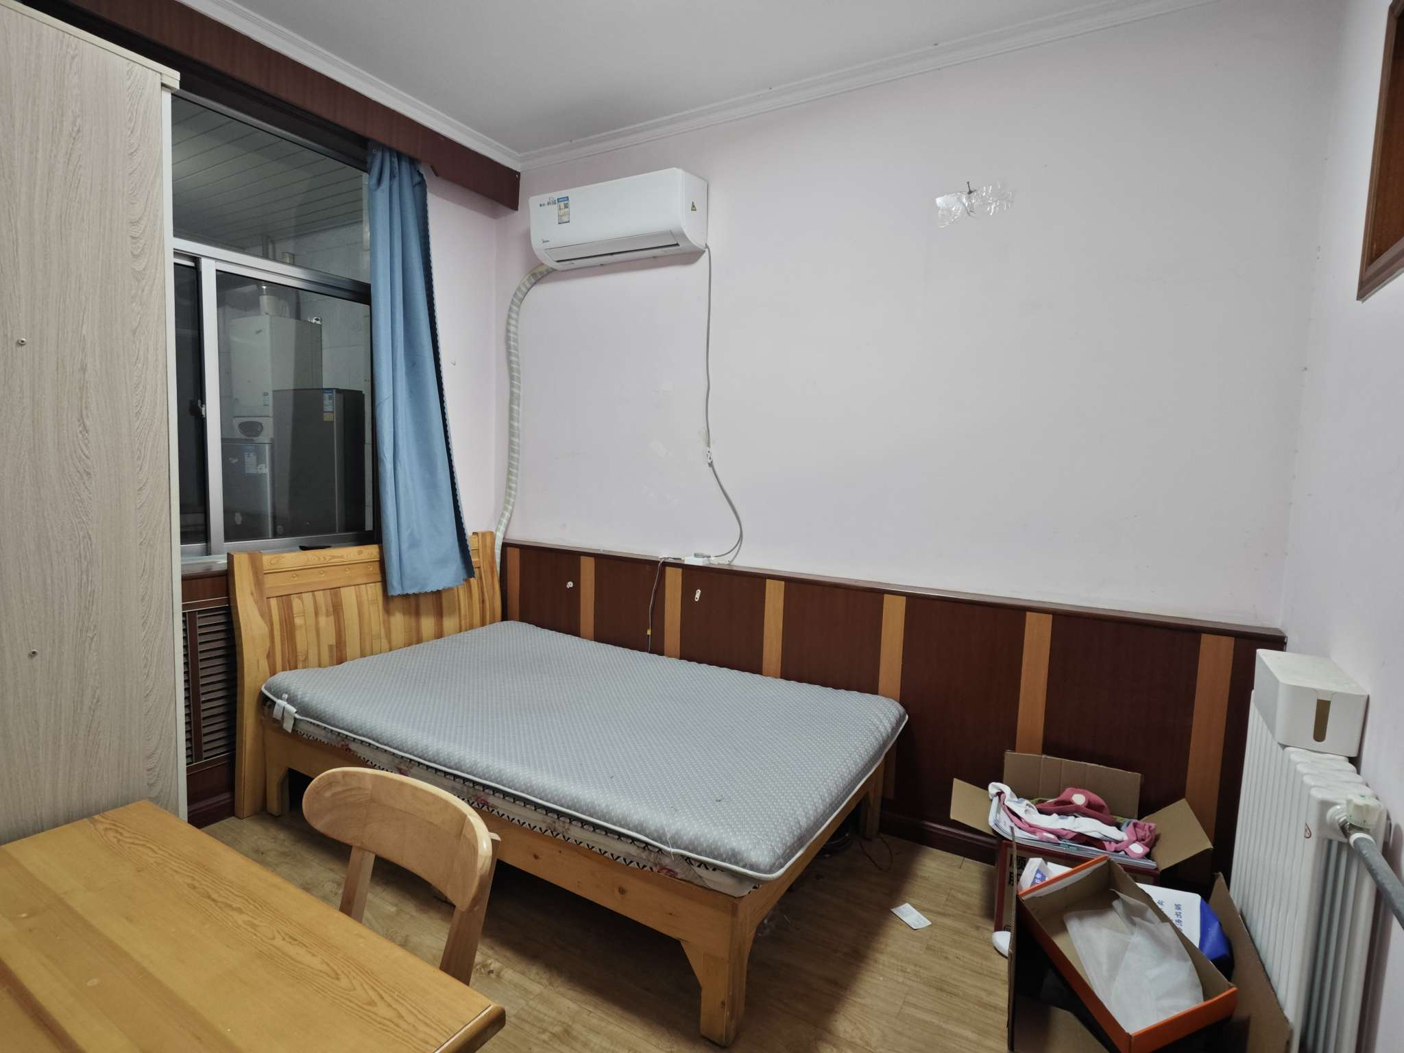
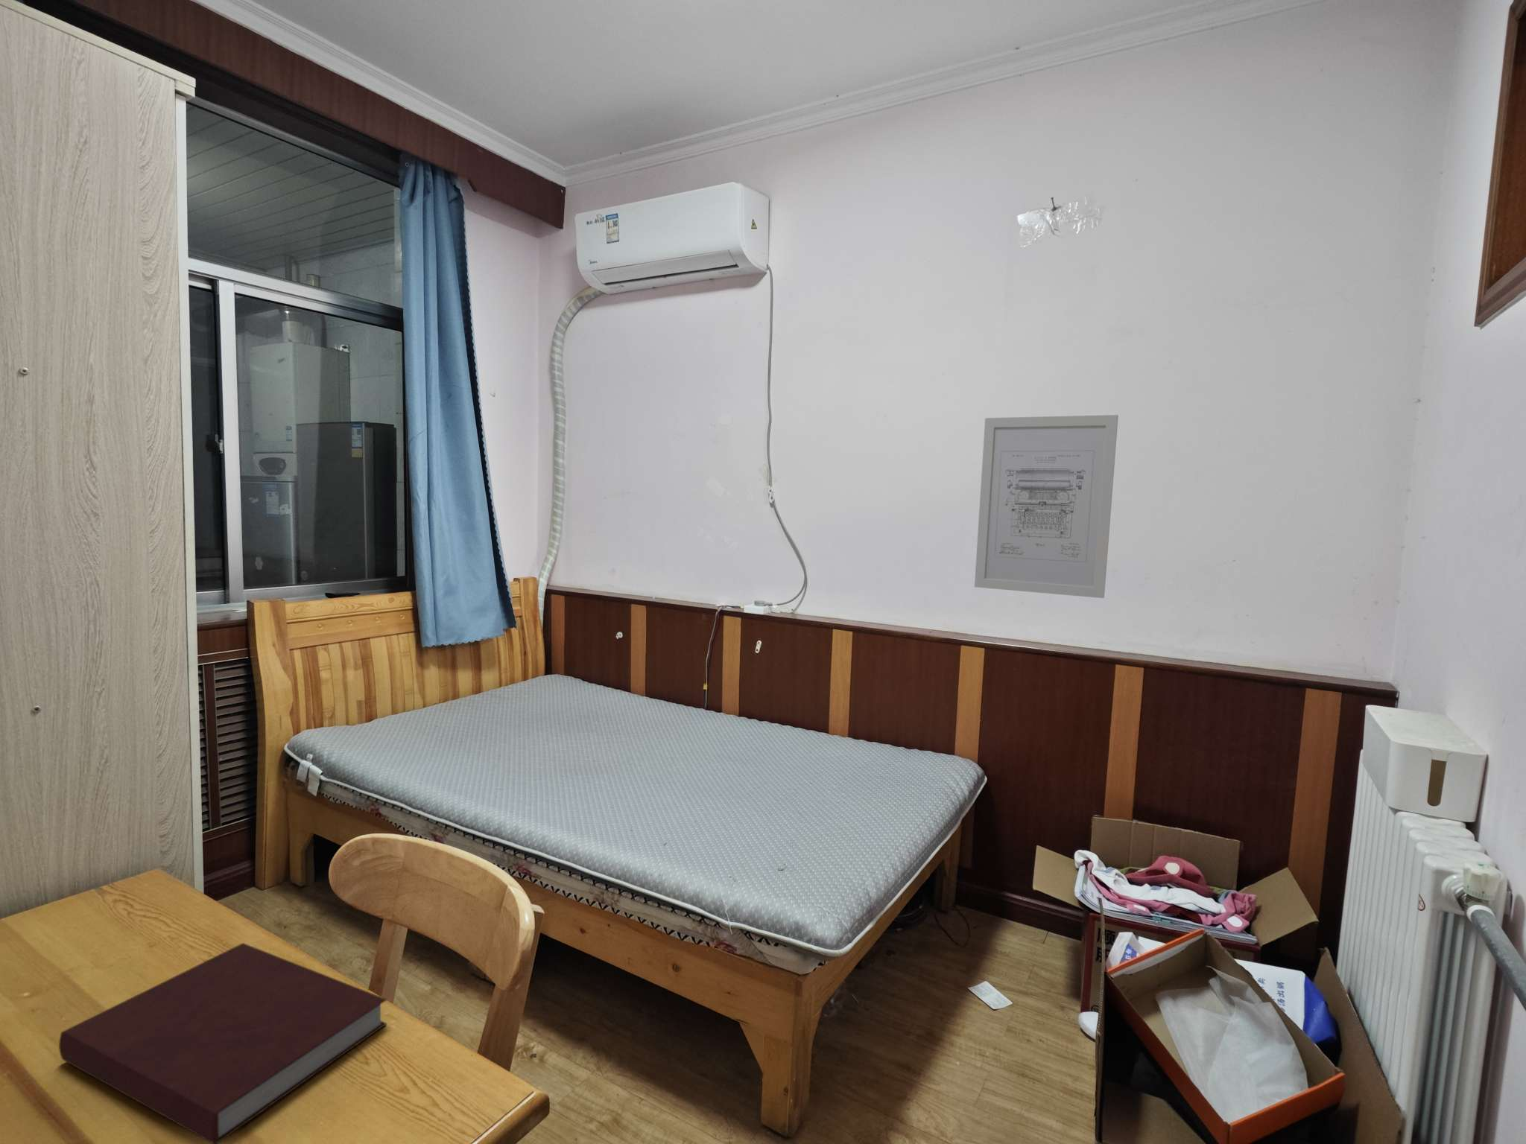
+ wall art (1043, 505)
+ notebook (231, 1029)
